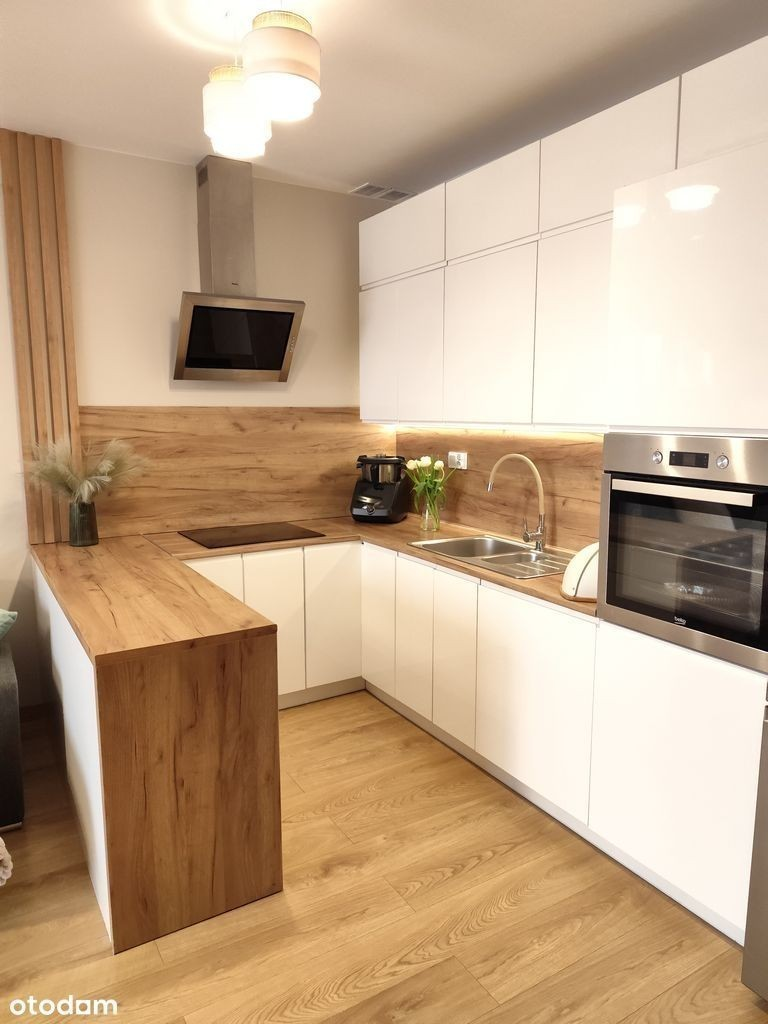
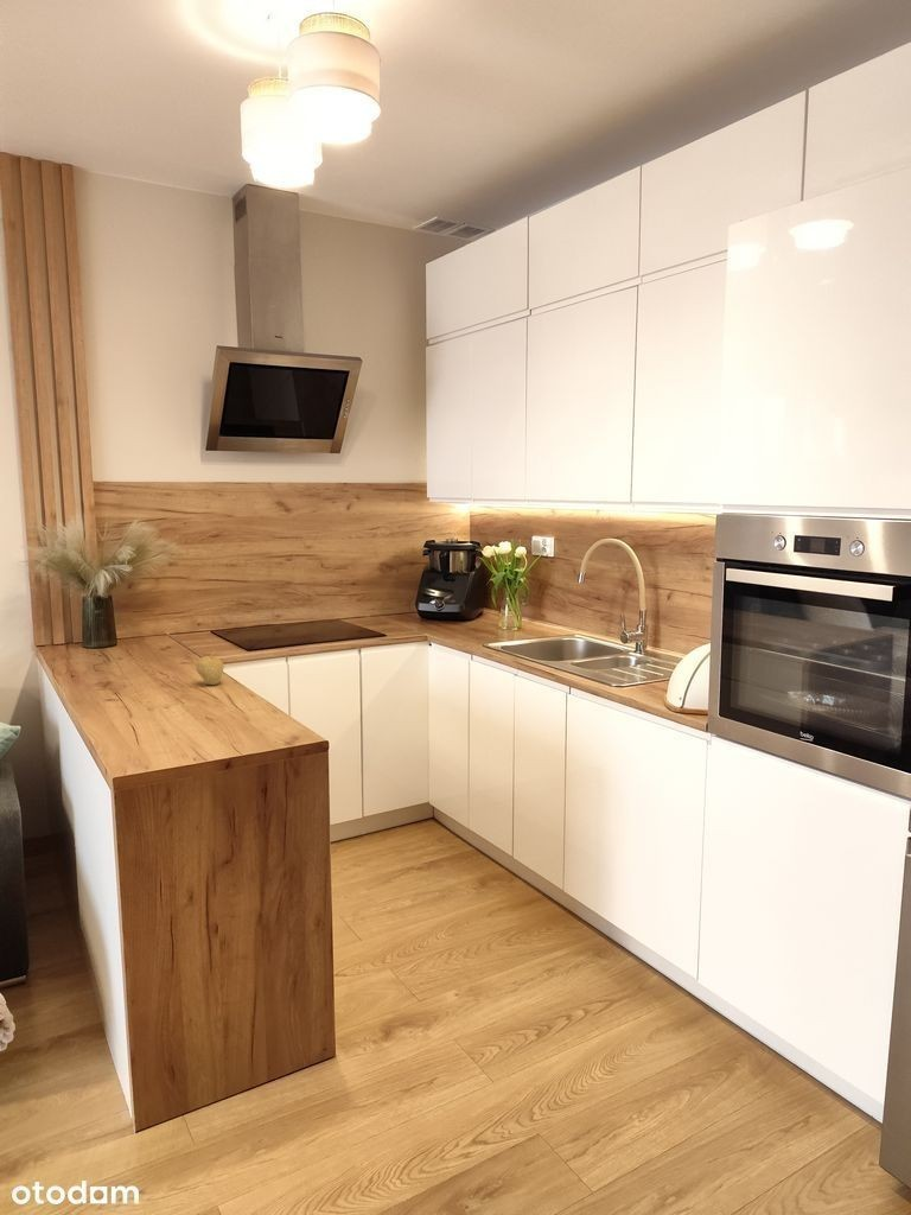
+ fruit (210, 667)
